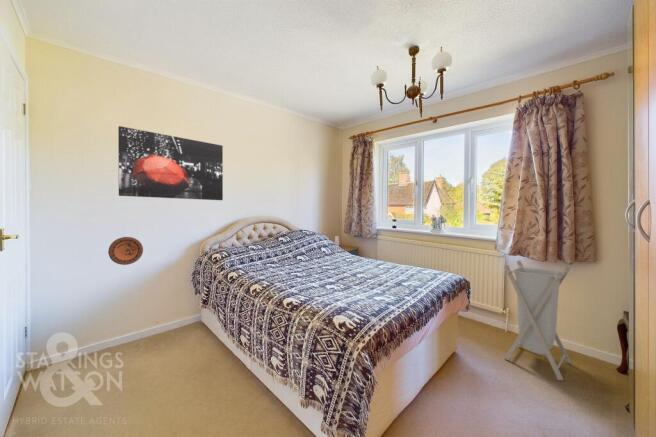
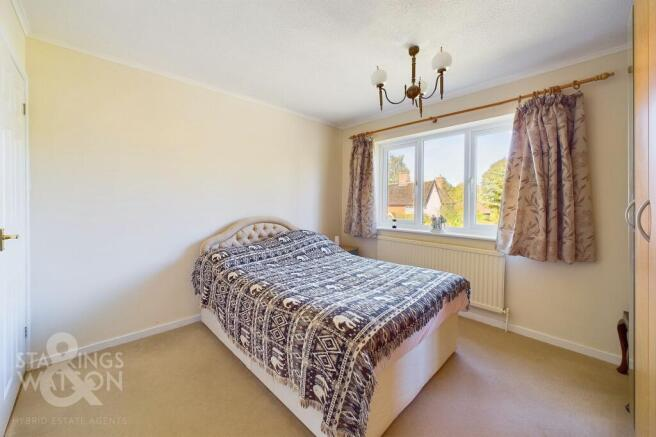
- decorative plate (126, 250)
- laundry hamper (537, 313)
- wall art (176, 167)
